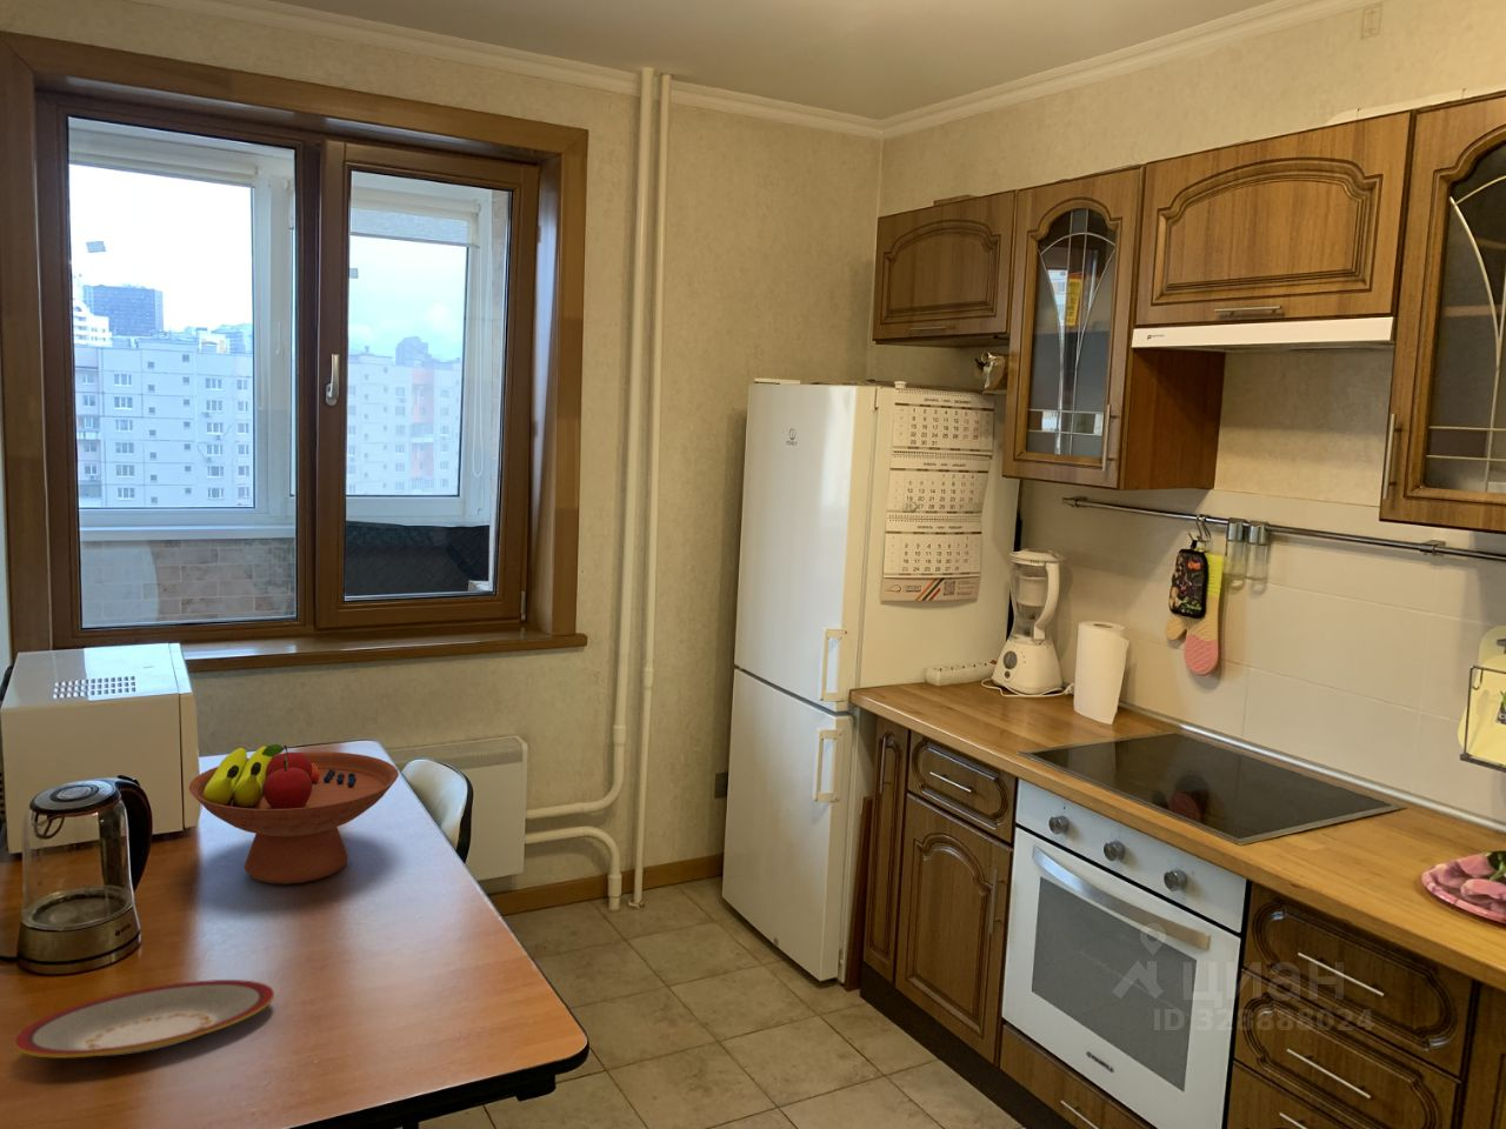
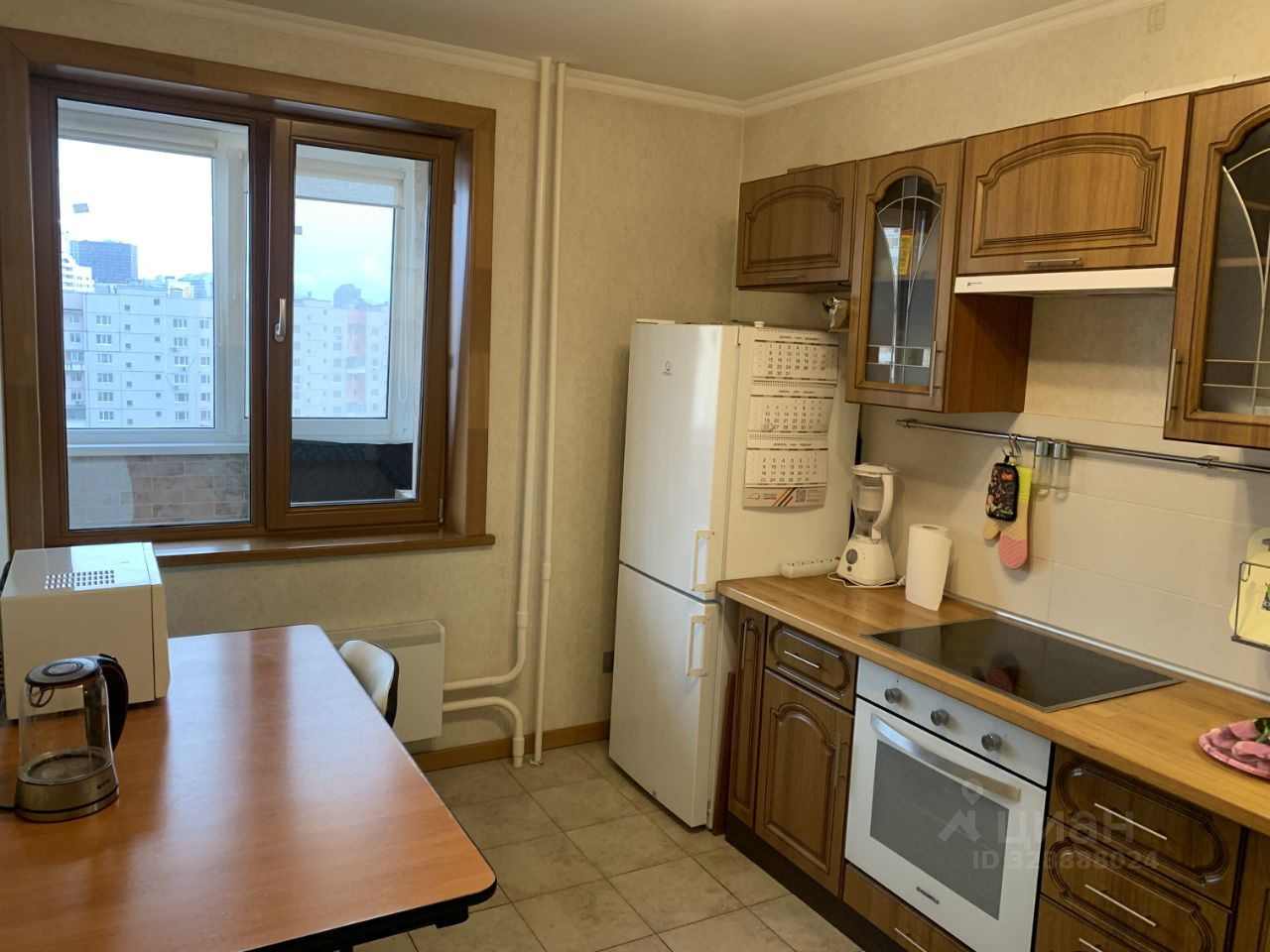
- fruit bowl (296, 805)
- plate (151, 1023)
